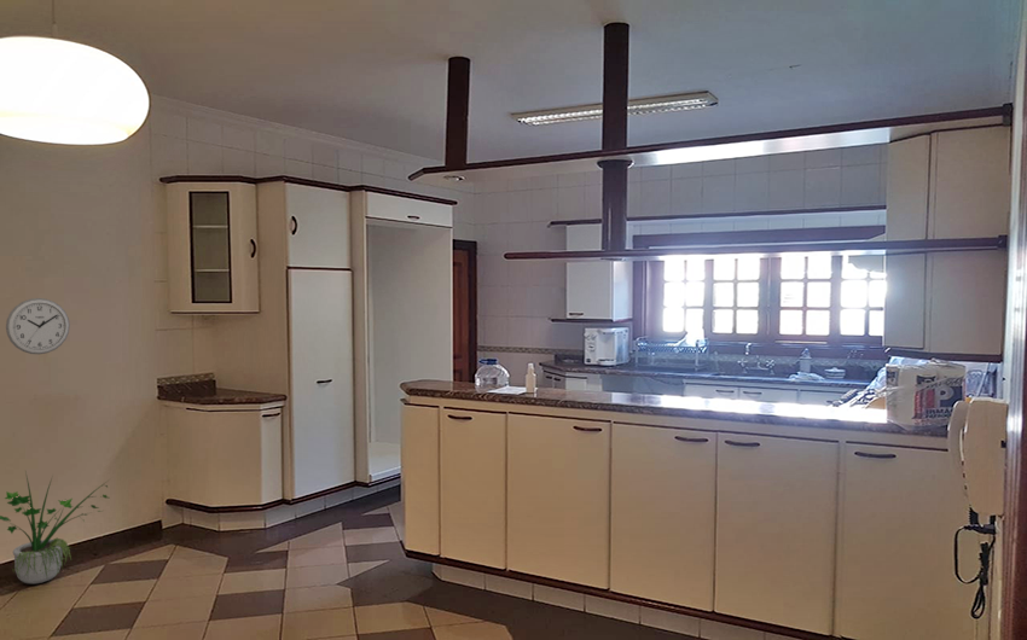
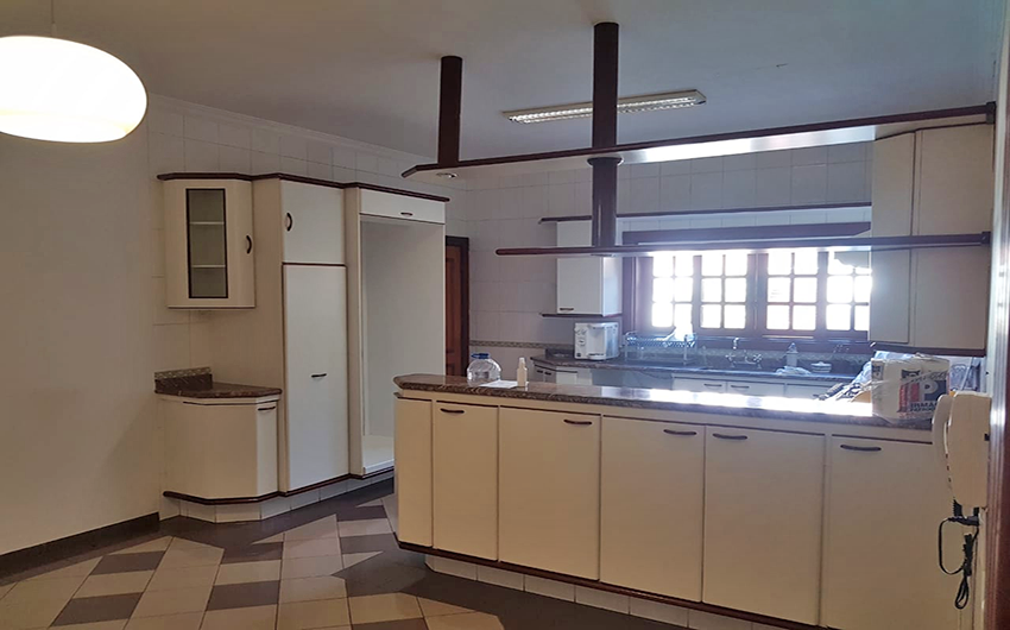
- potted plant (56, 518)
- wall clock (39, 326)
